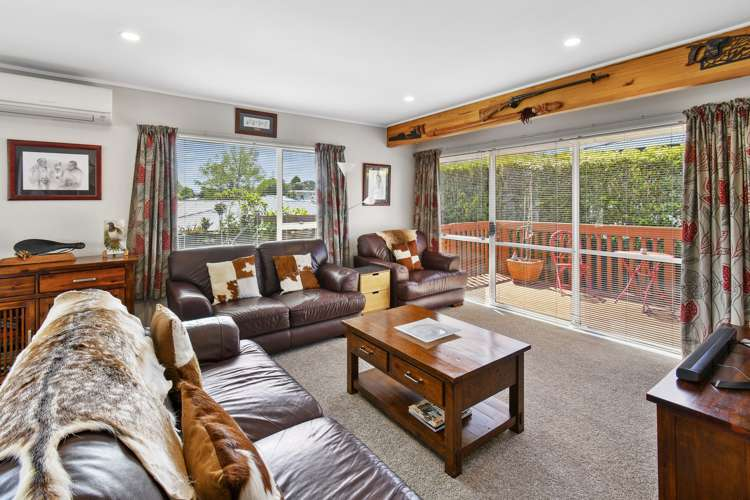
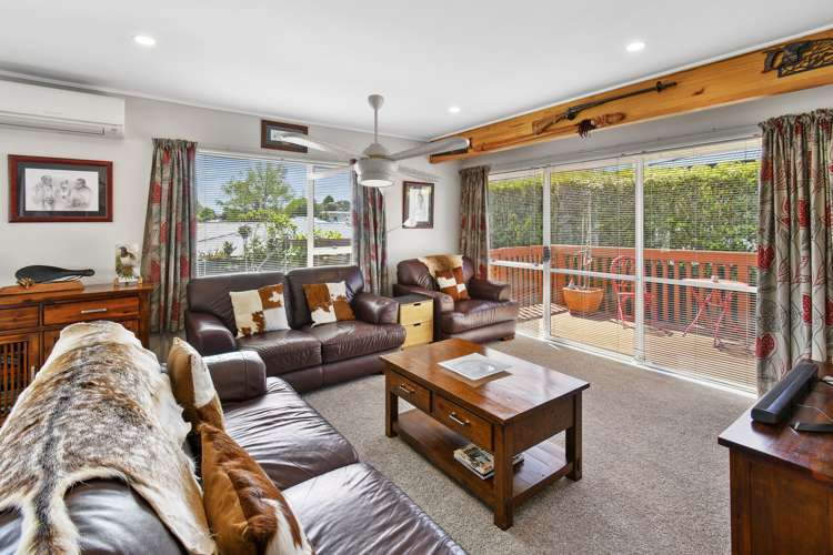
+ ceiling fan (375, 141)
